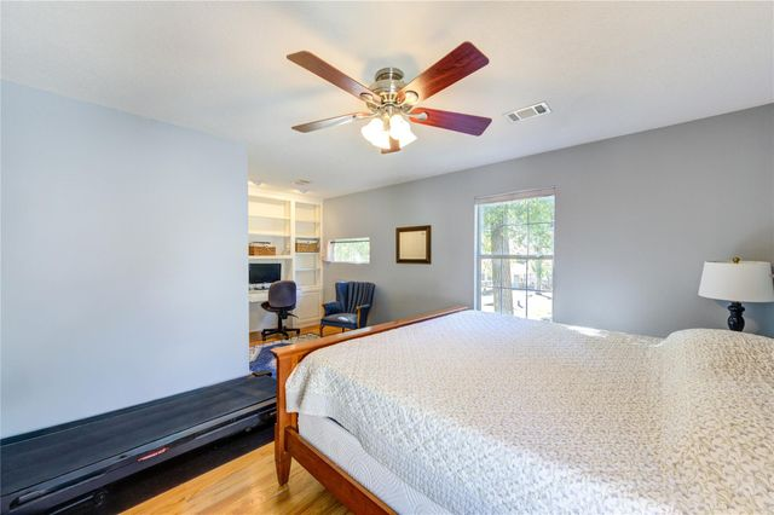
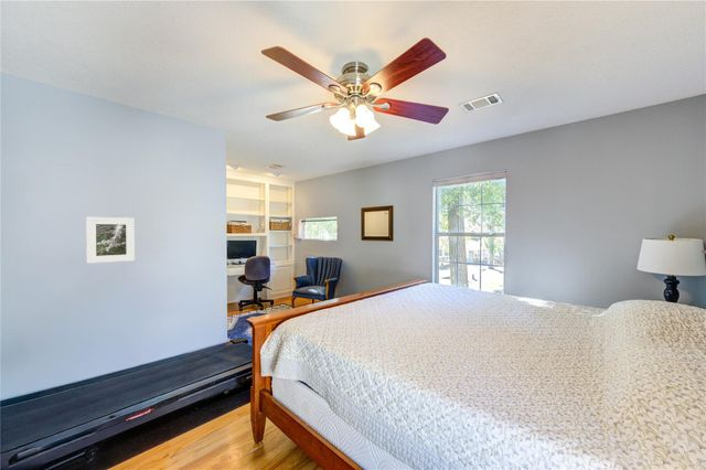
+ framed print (111, 239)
